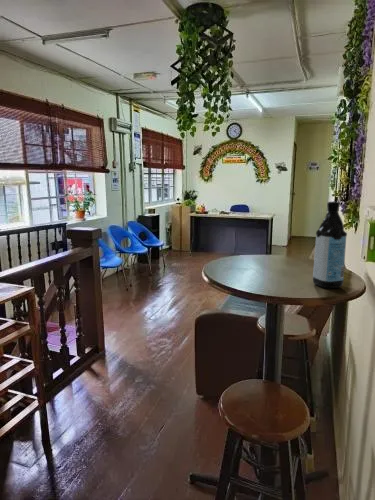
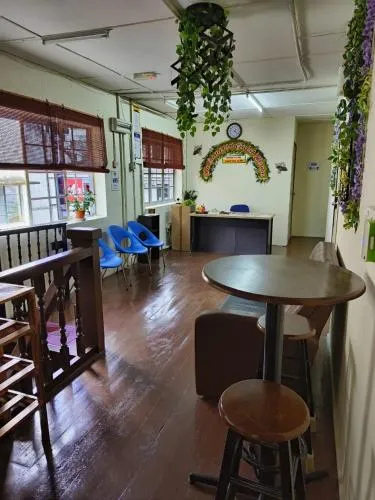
- water bottle (330, 244)
